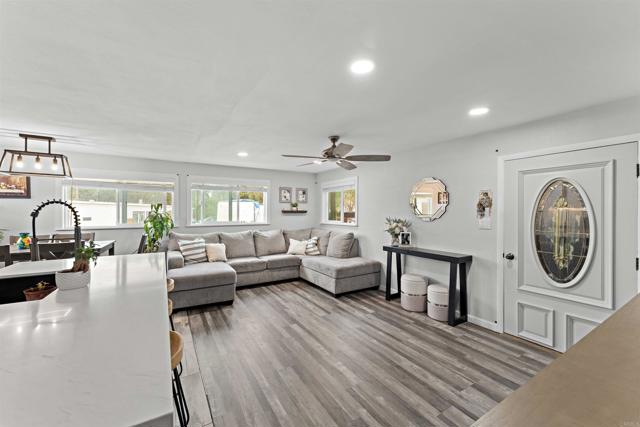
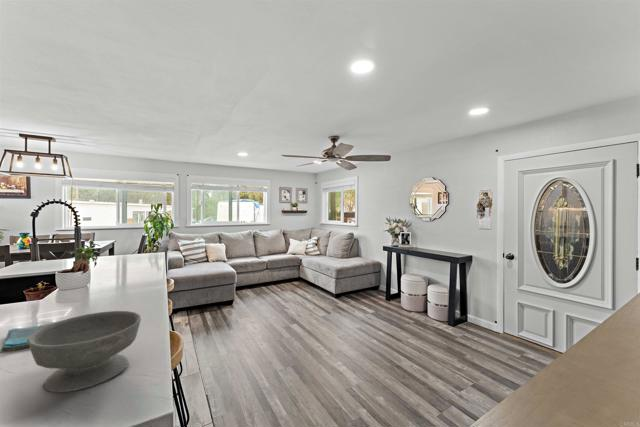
+ dish towel (52, 323)
+ bowl (89, 348)
